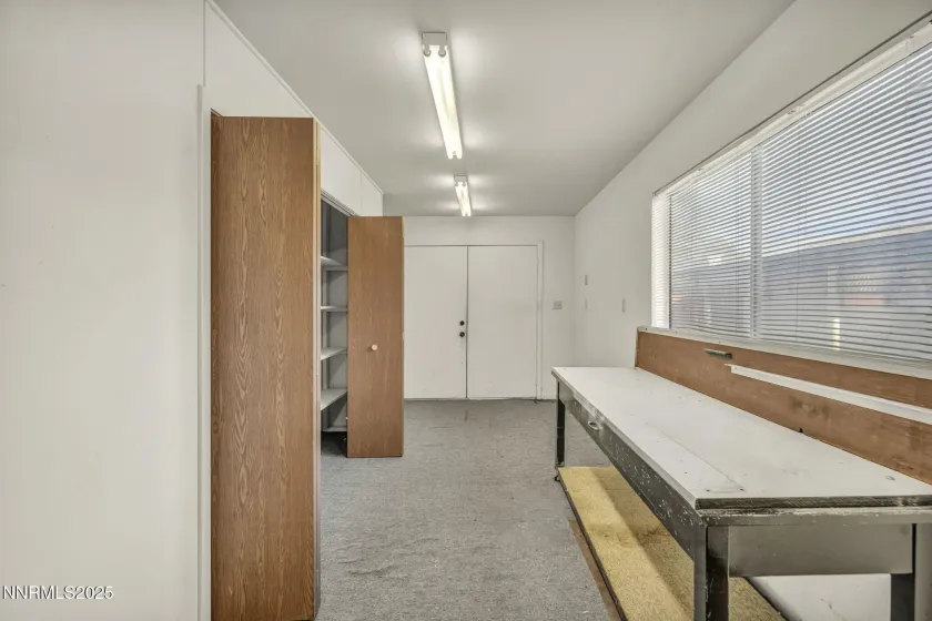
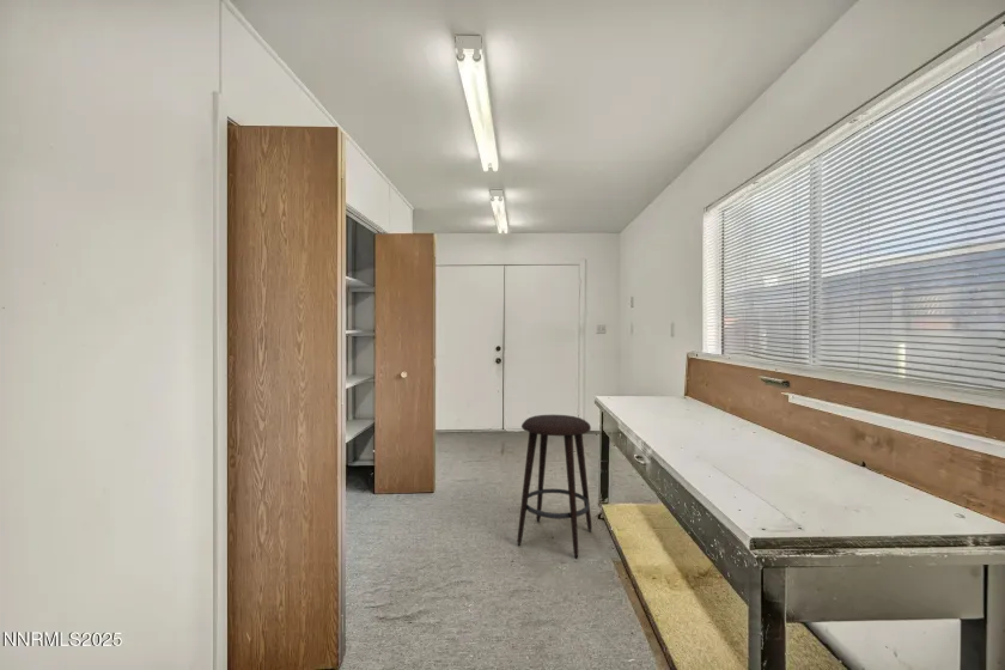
+ stool (555, 489)
